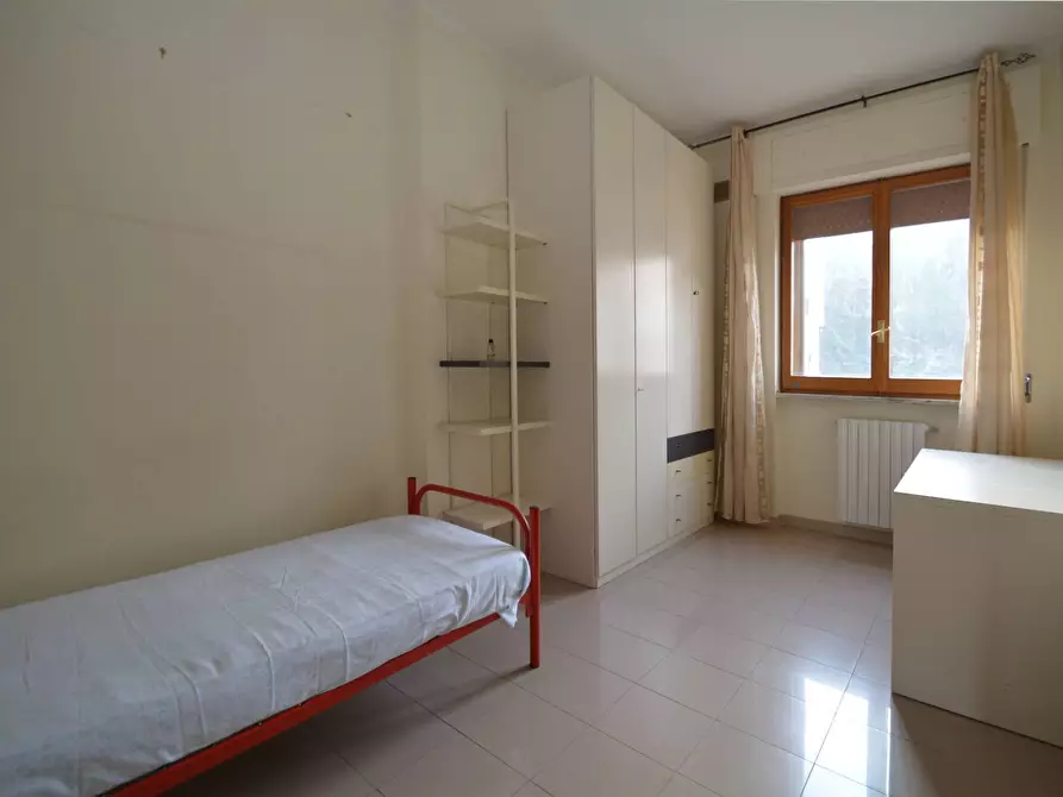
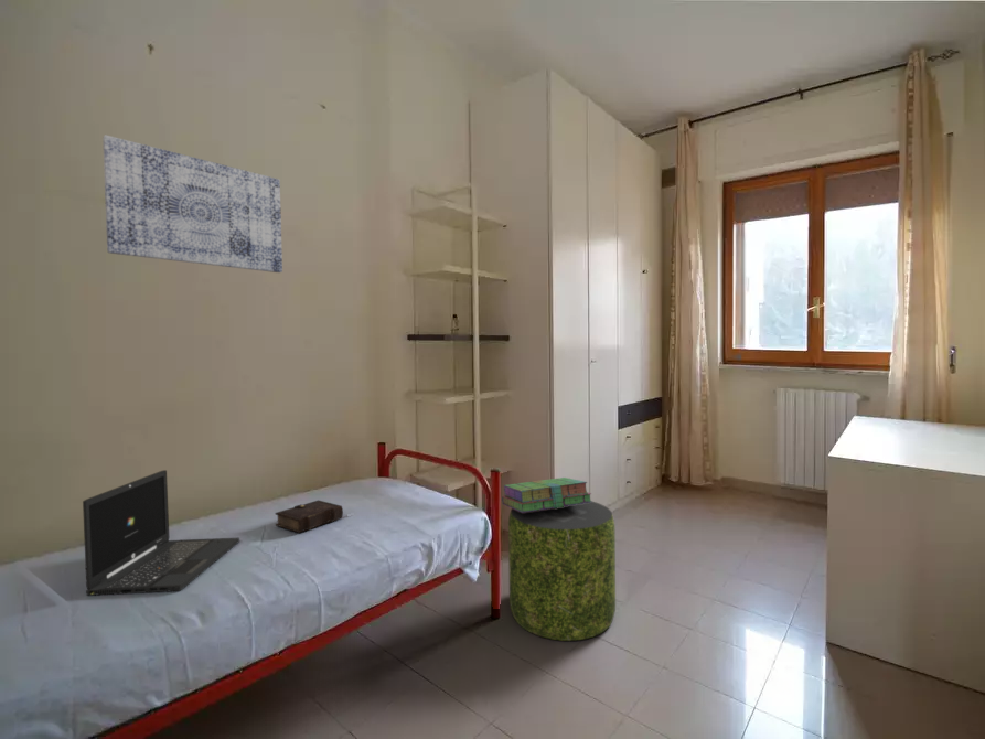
+ pouf (560, 561)
+ wall art (202, 212)
+ laptop (168, 524)
+ stack of books (545, 497)
+ book (317, 512)
